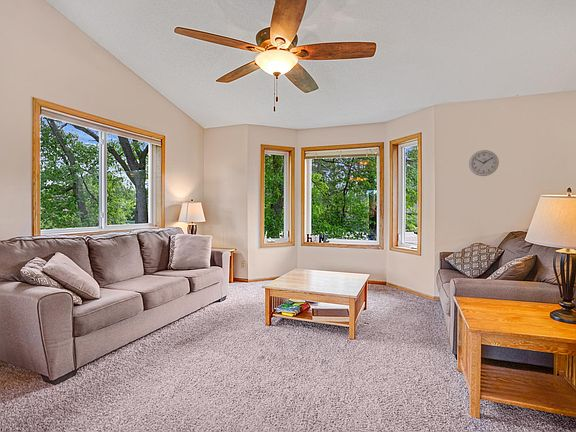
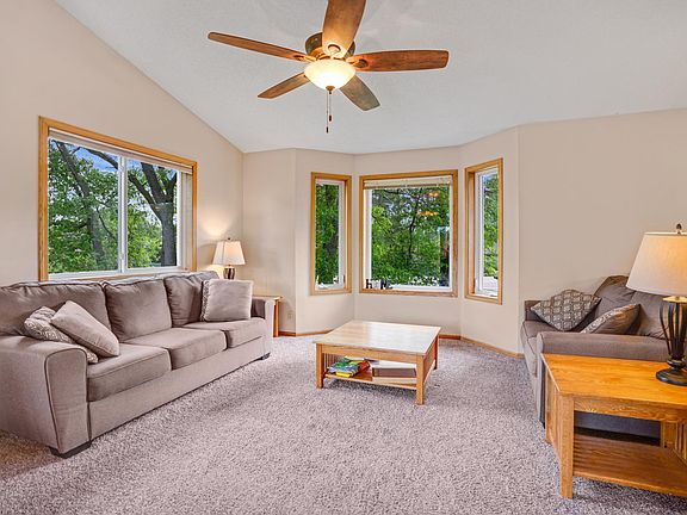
- wall clock (483, 163)
